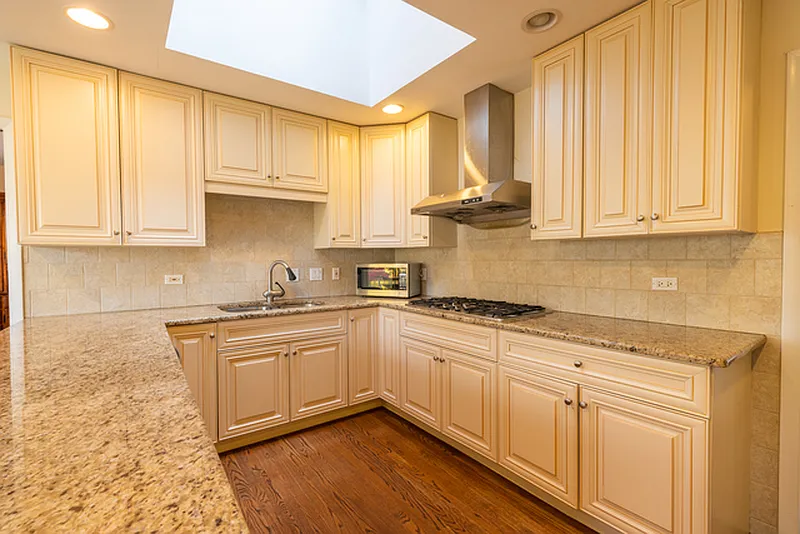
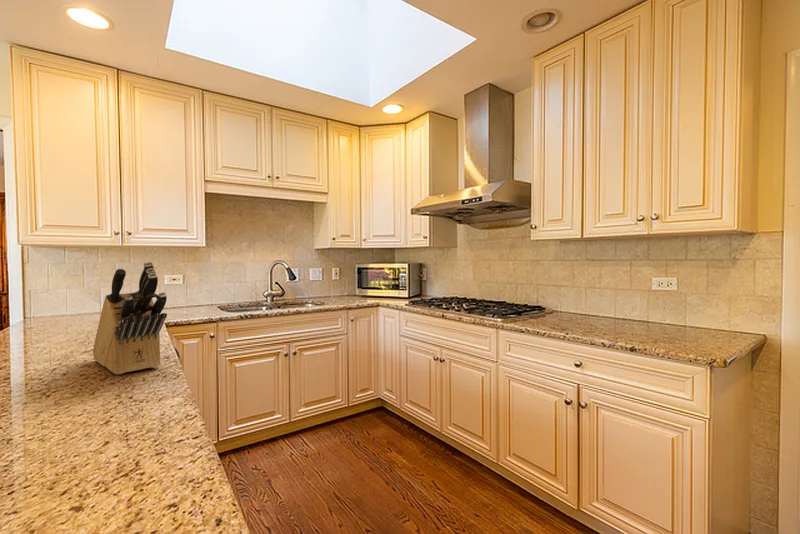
+ knife block (128, 314)
